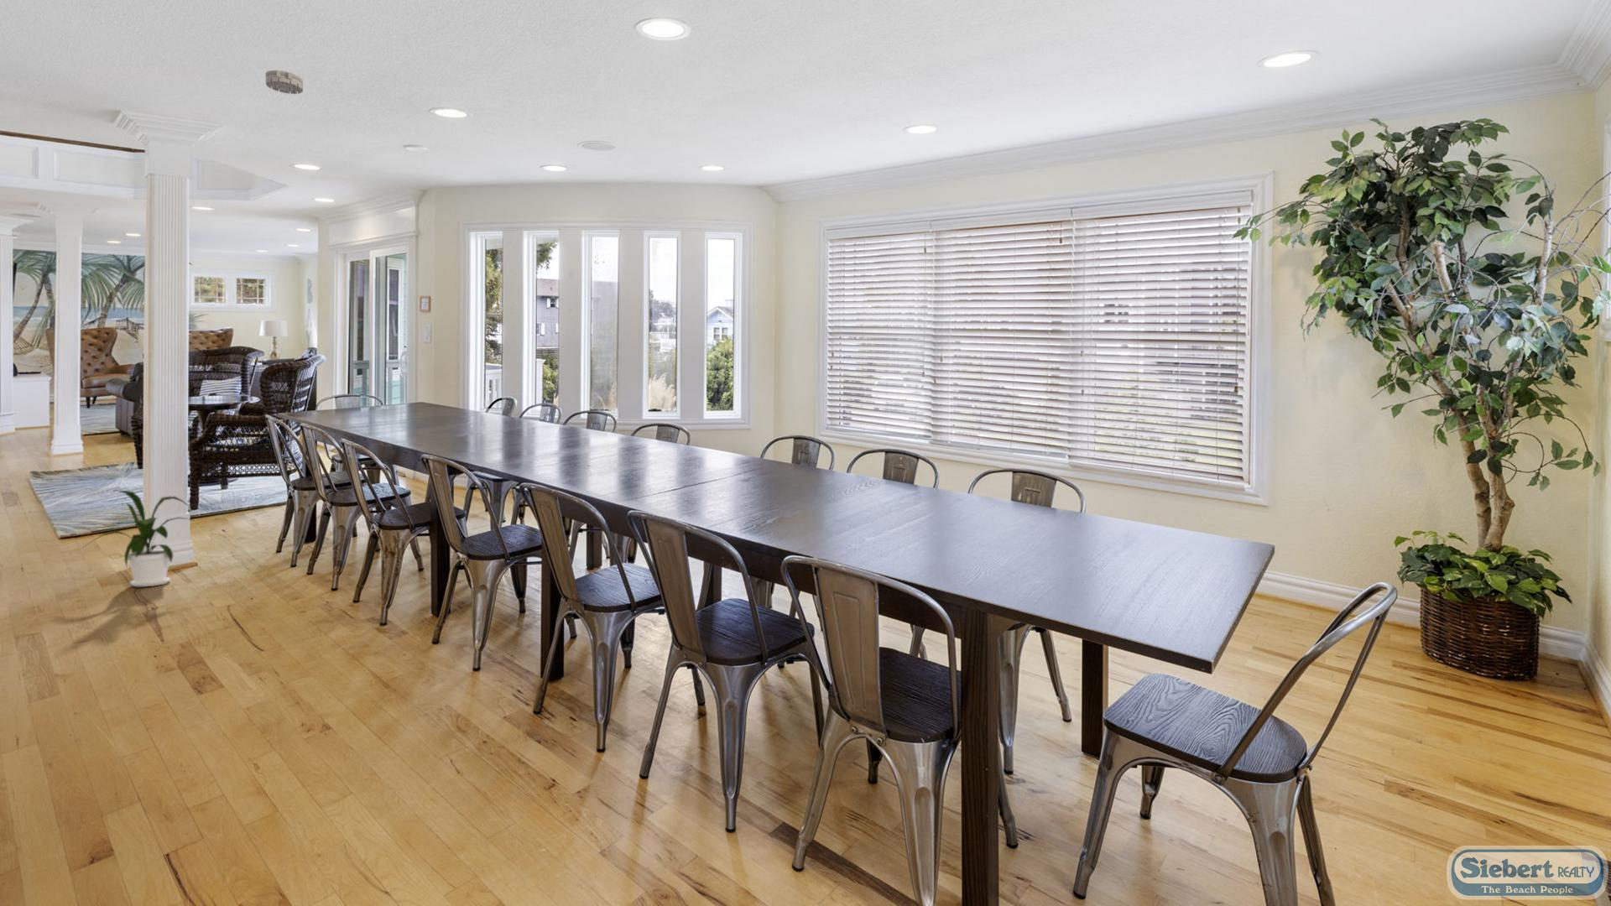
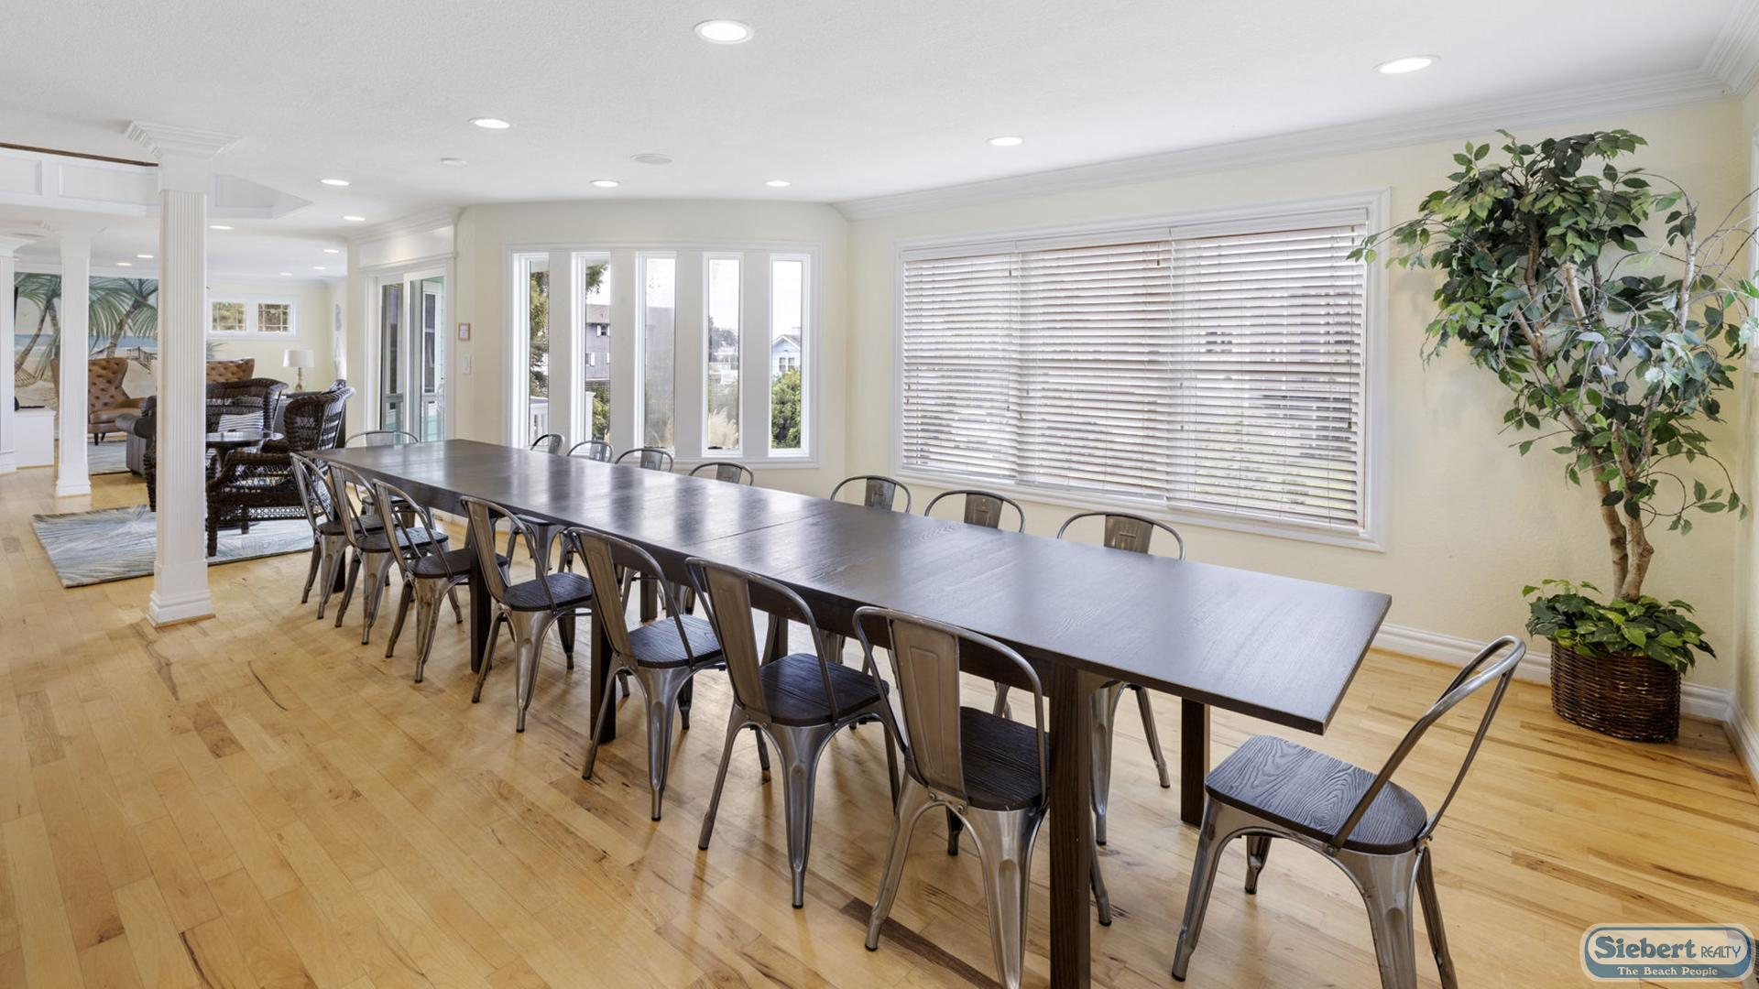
- smoke detector (284, 82)
- house plant (147, 537)
